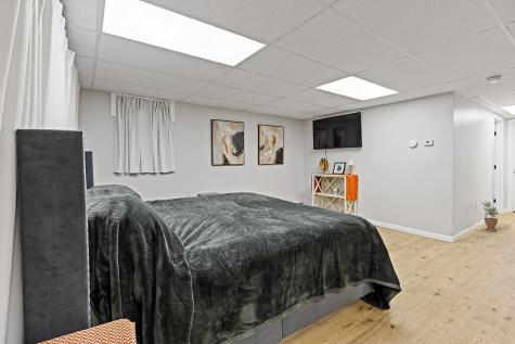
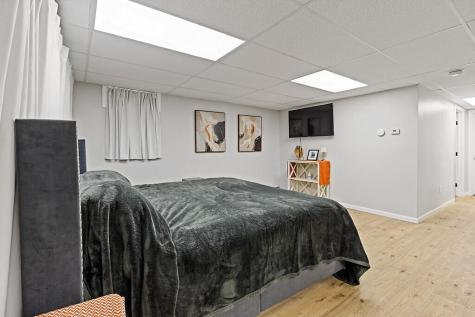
- potted plant (490, 214)
